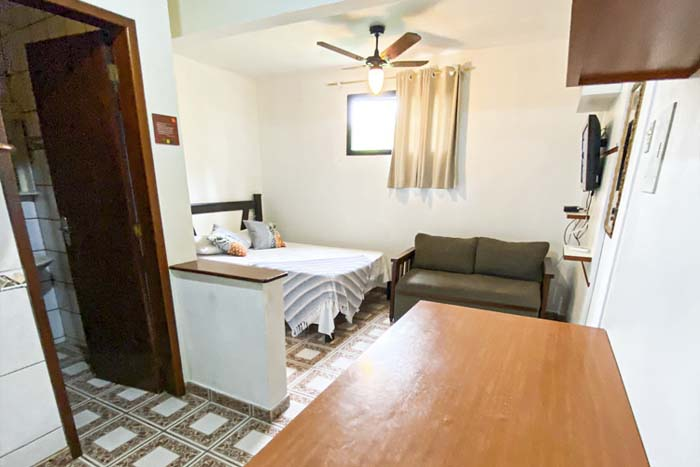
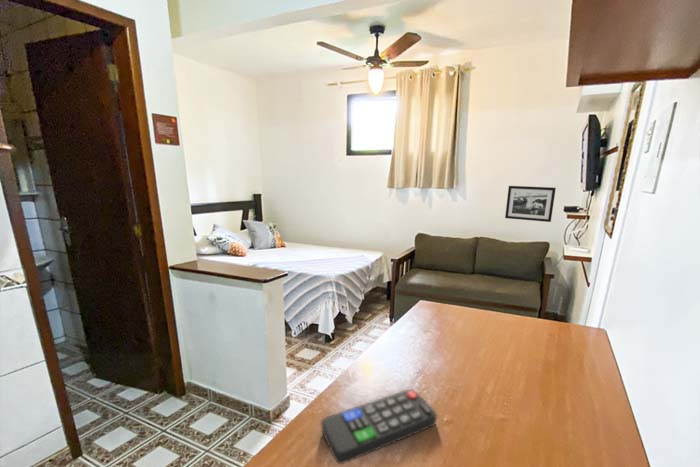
+ remote control (379, 421)
+ picture frame (529, 203)
